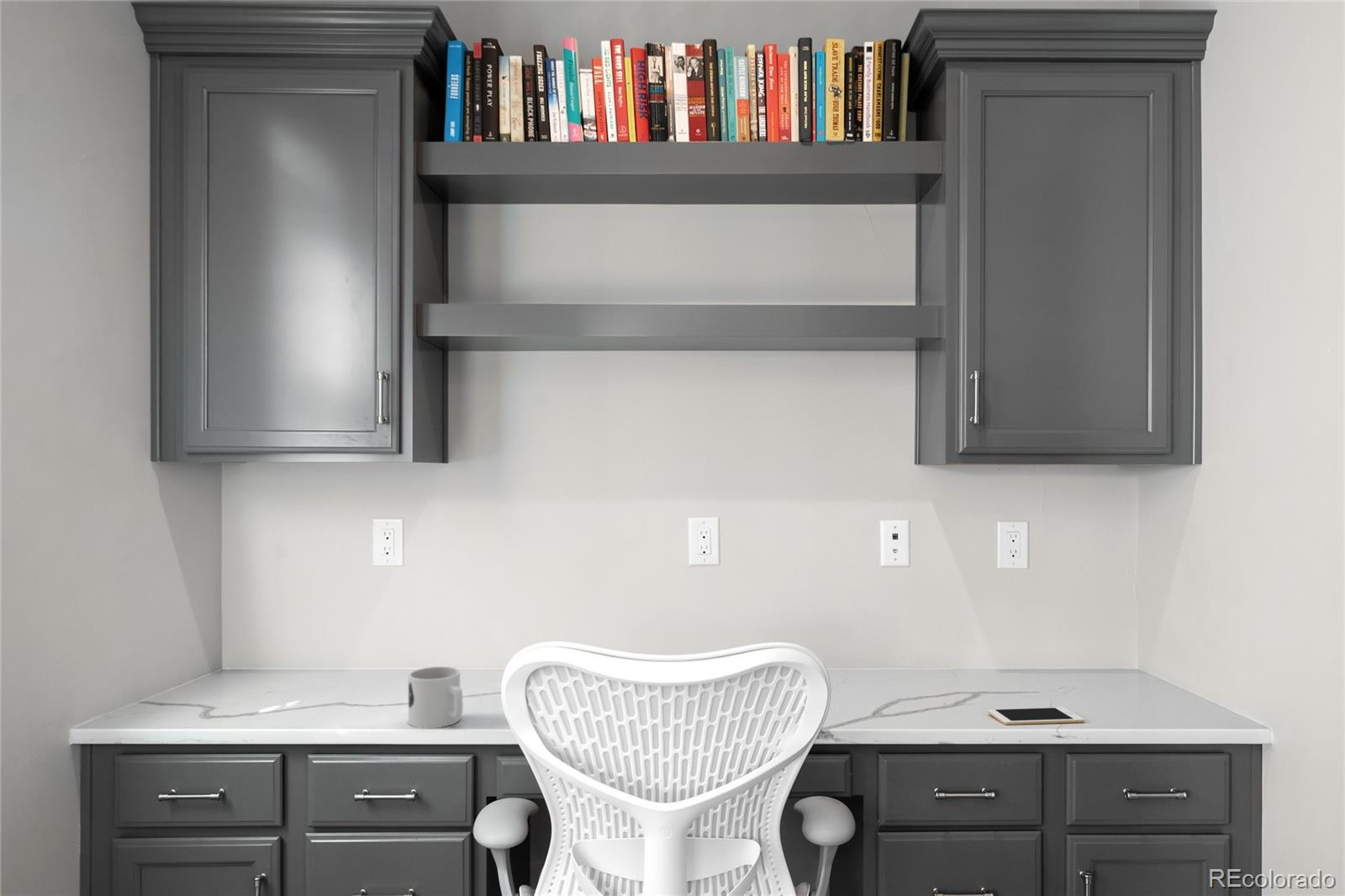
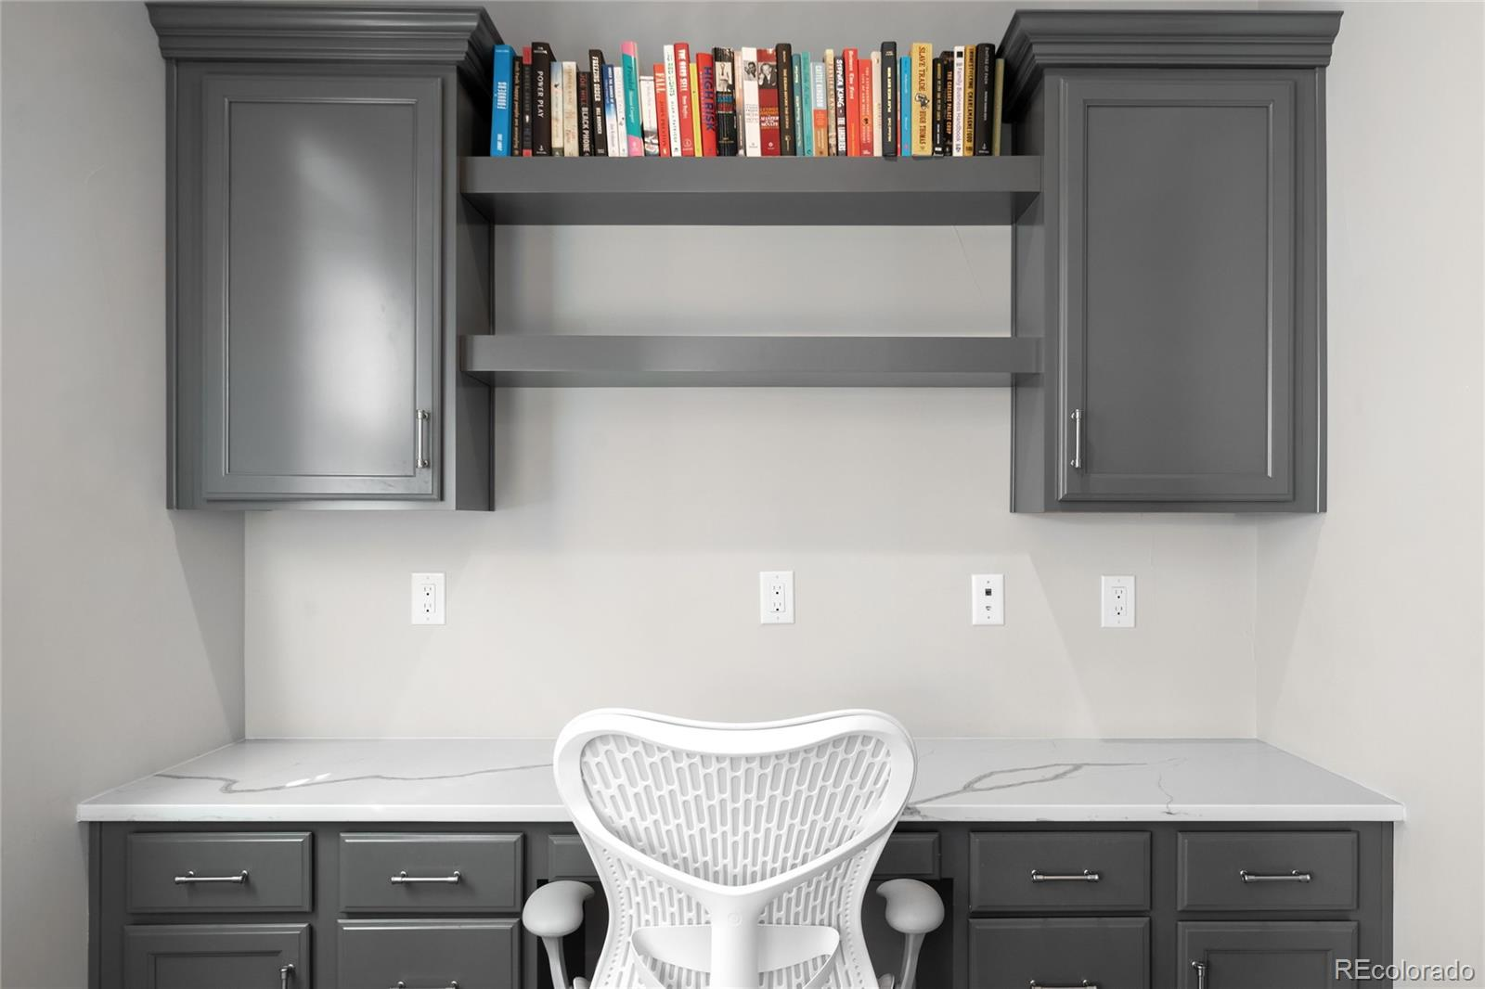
- cell phone (1035, 715)
- mug (440, 697)
